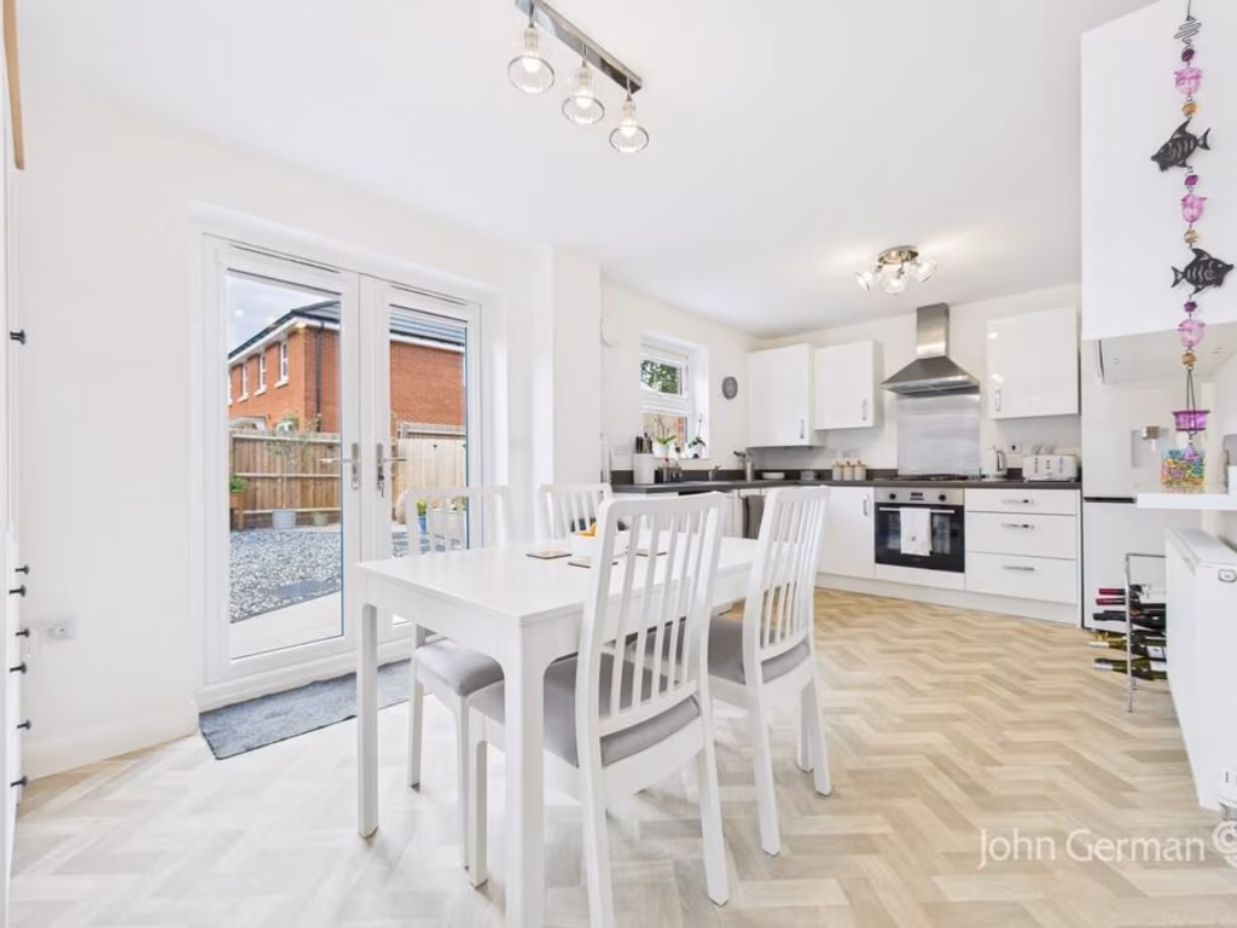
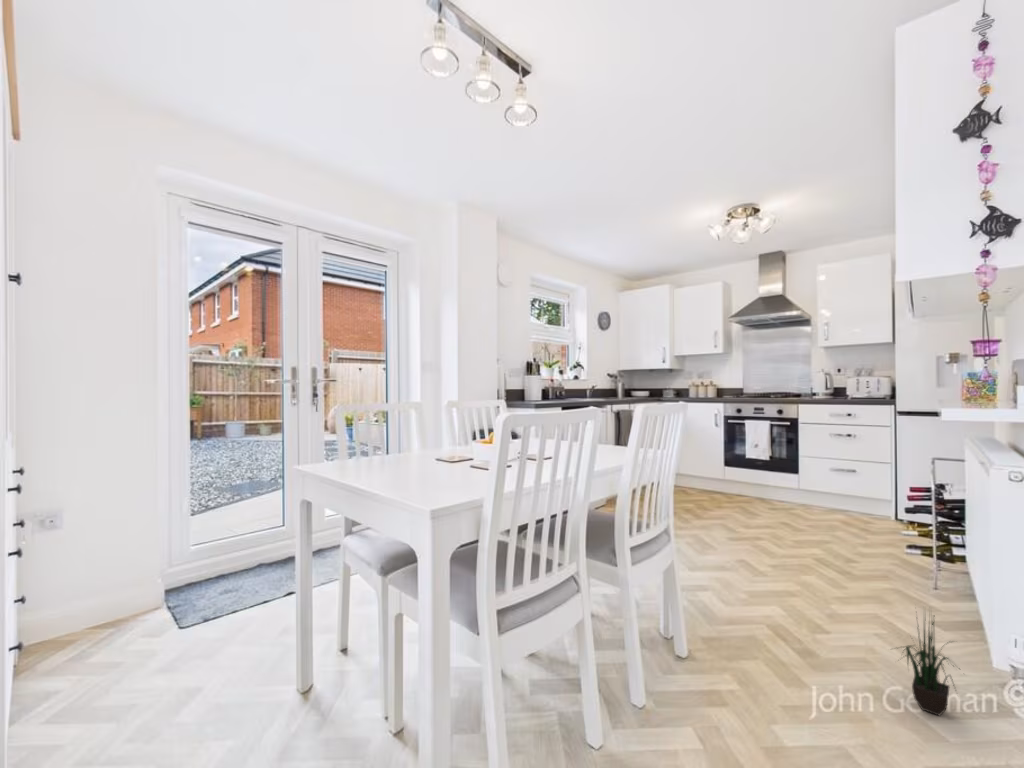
+ potted plant (925, 652)
